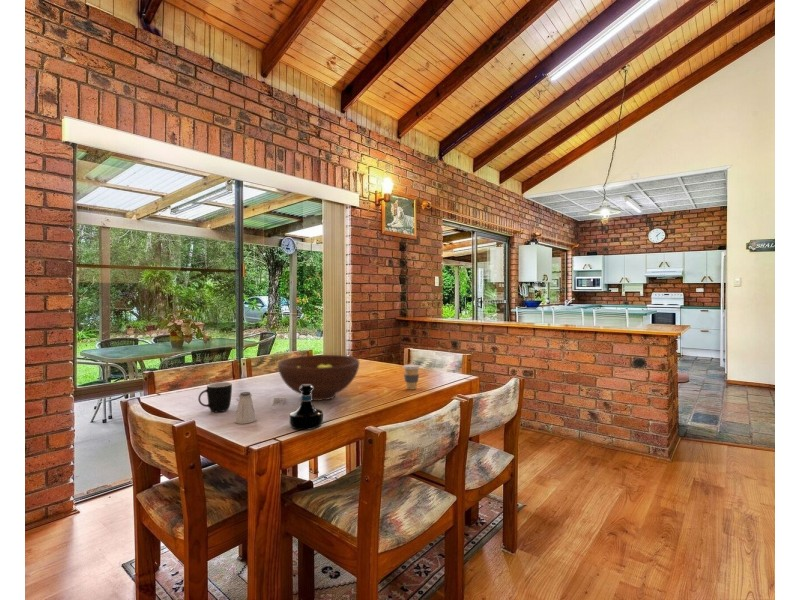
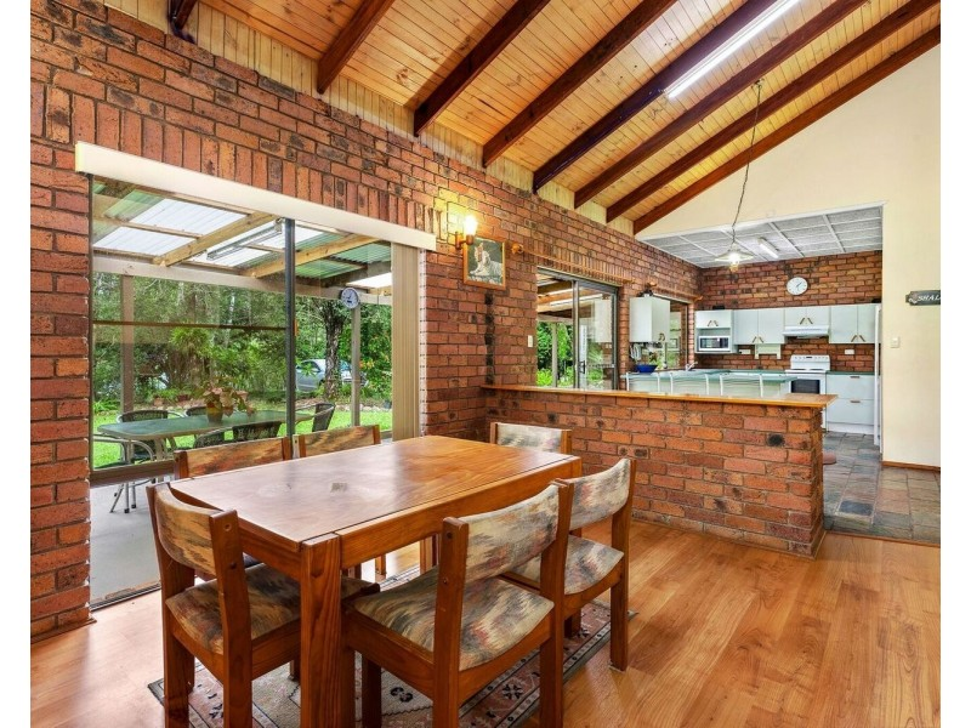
- saltshaker (245, 406)
- tequila bottle (306, 405)
- fruit bowl (319, 379)
- mug (215, 397)
- coffee cup (411, 376)
